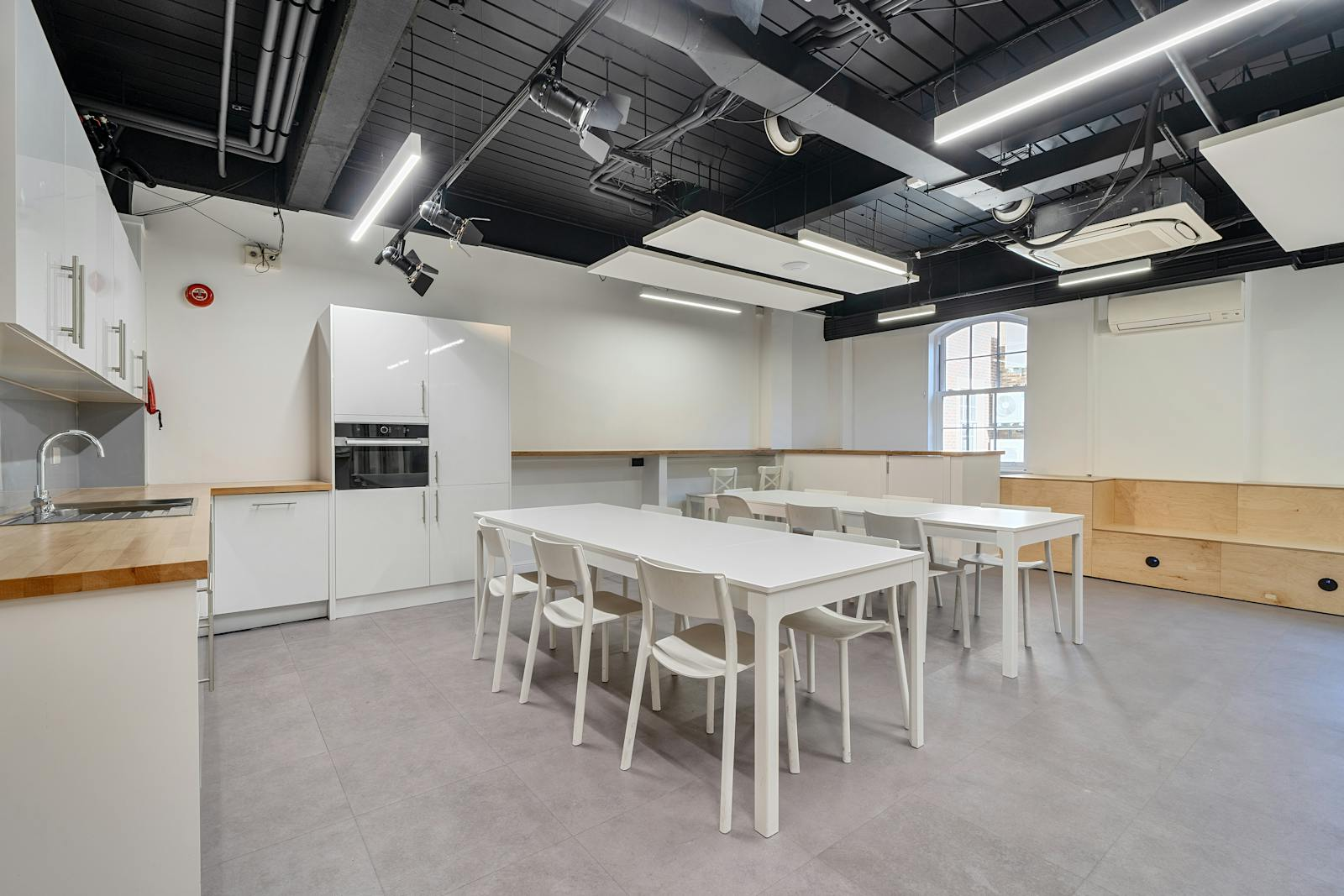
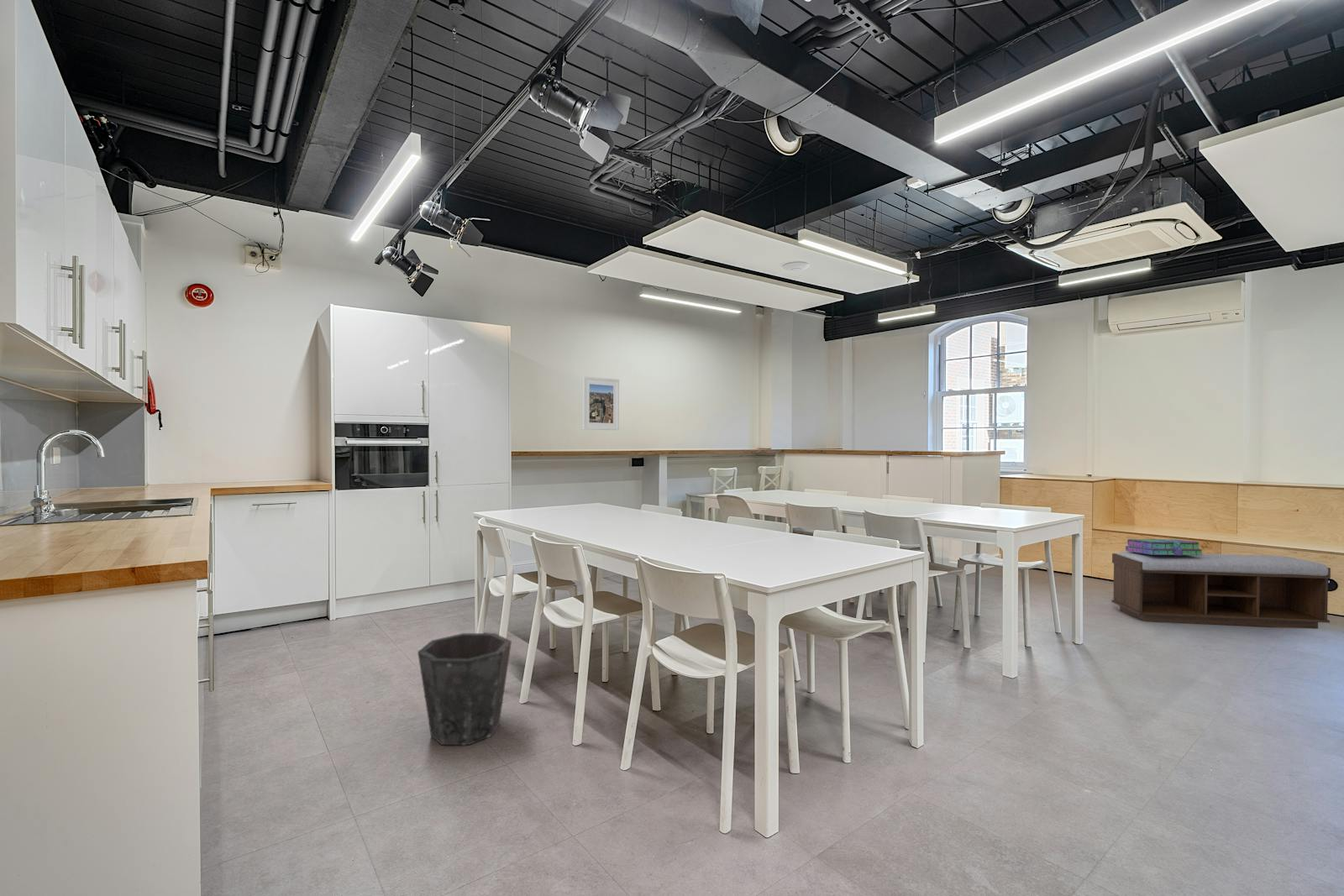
+ stack of books (1163, 548)
+ bench (1215, 587)
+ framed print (601, 404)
+ waste bin (465, 688)
